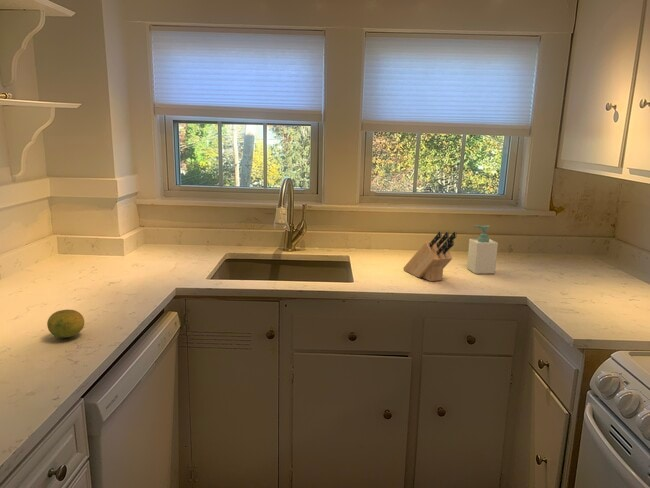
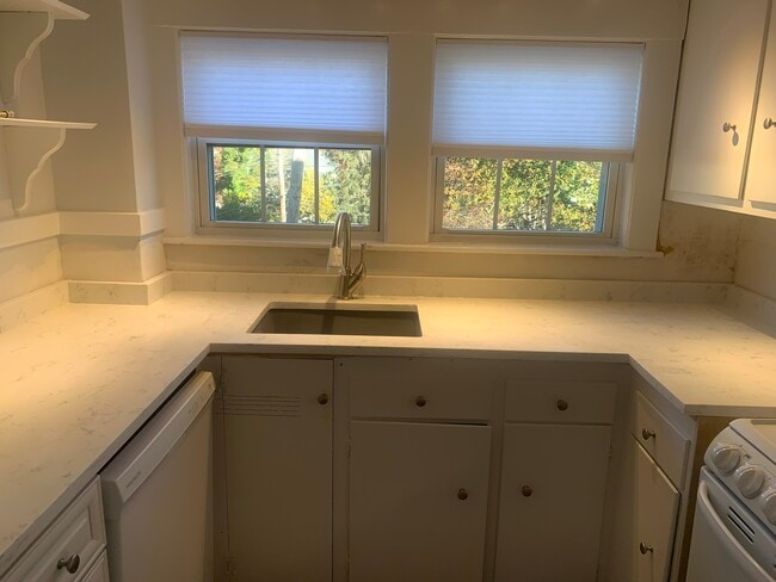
- soap bottle (482, 248)
- knife block (430, 252)
- fruit (66, 323)
